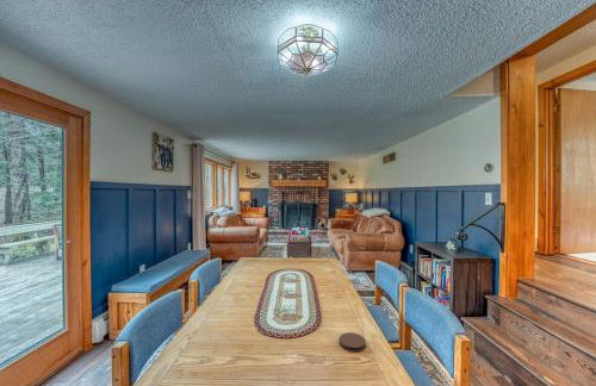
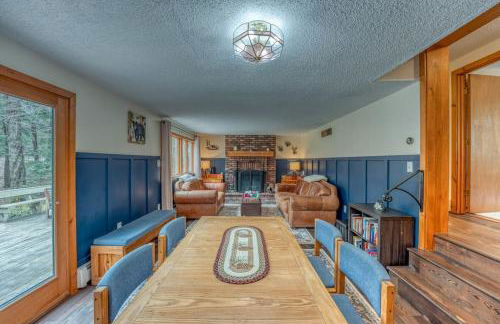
- coaster (352, 341)
